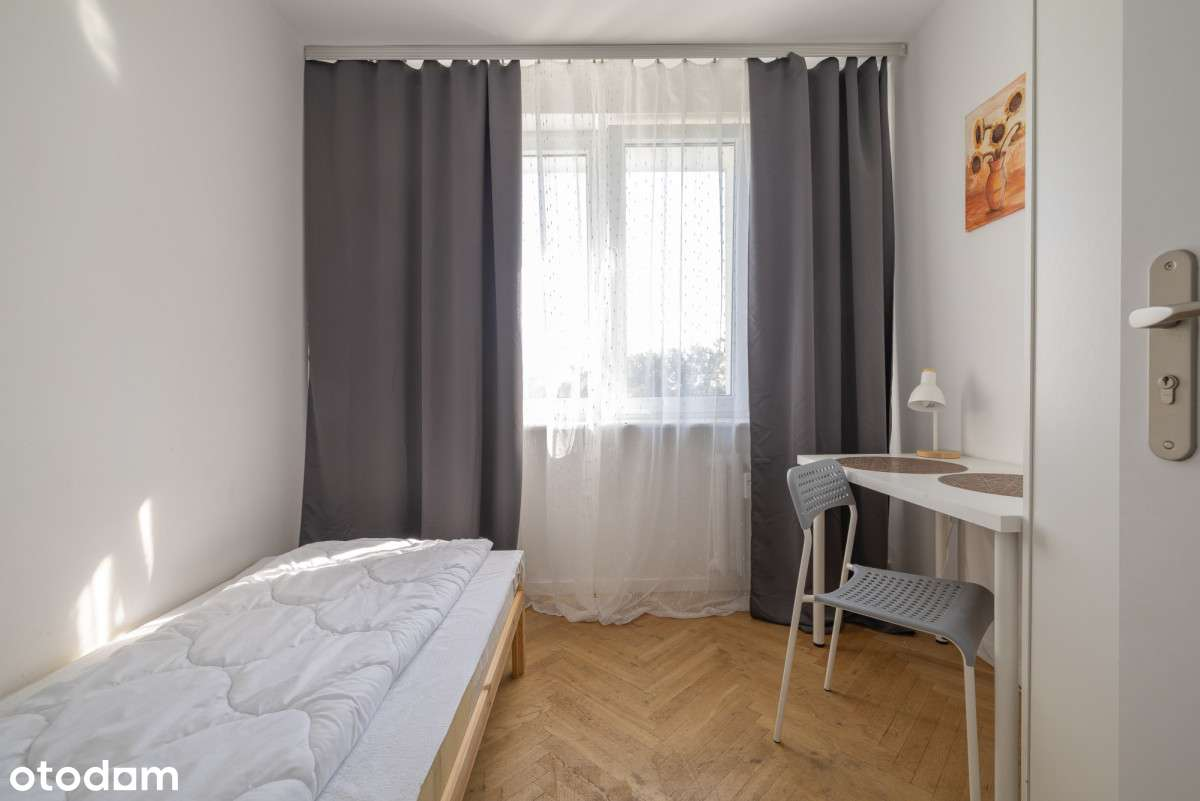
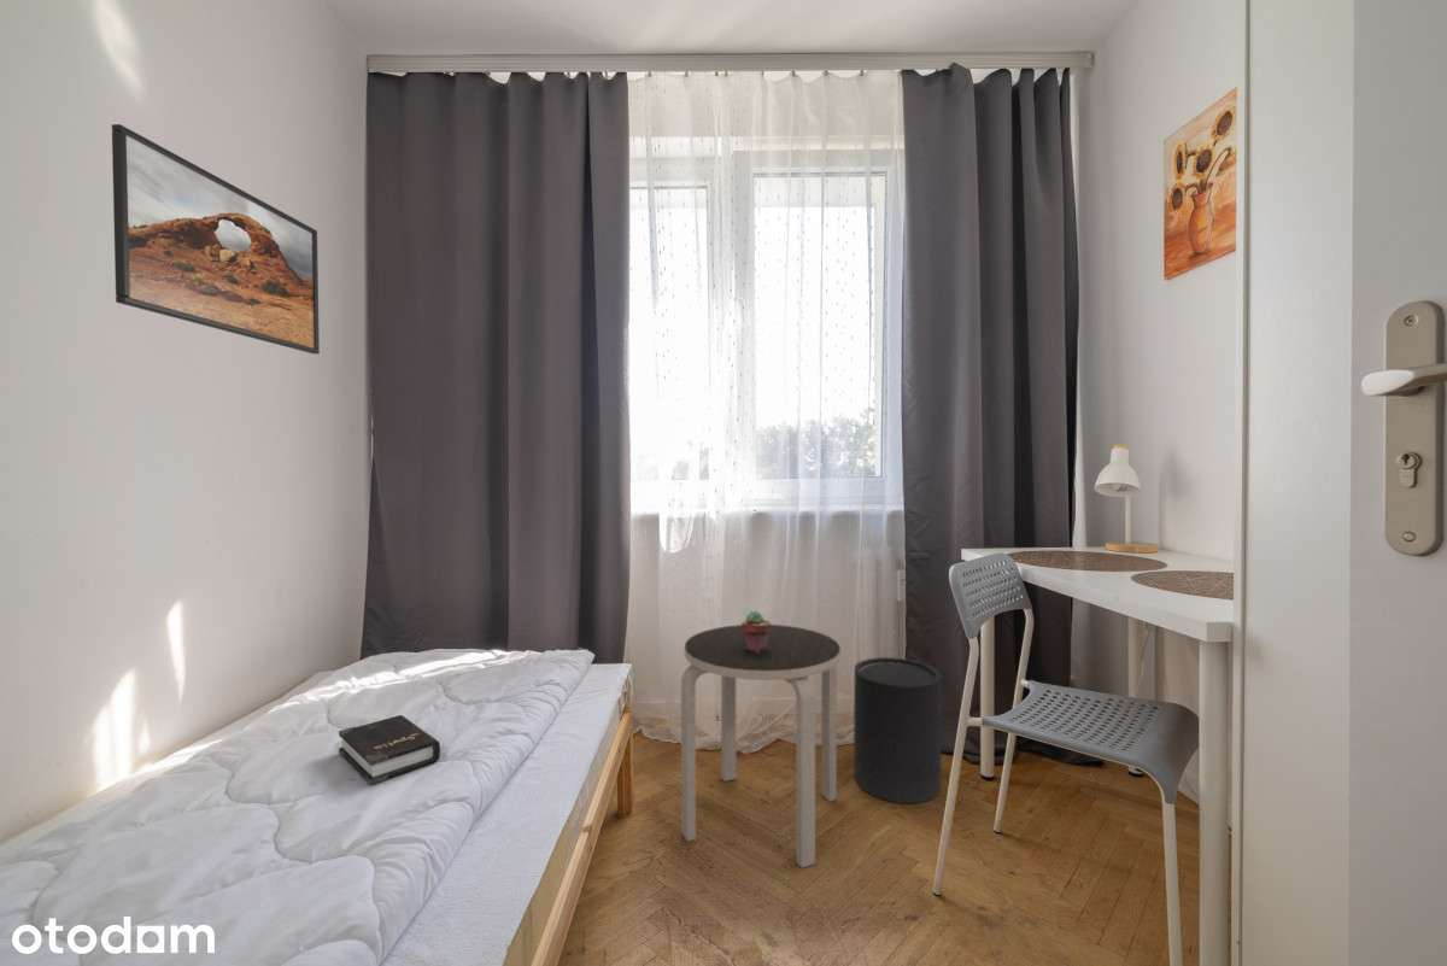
+ side table (734, 730)
+ potted succulent (756, 628)
+ trash can (896, 725)
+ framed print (234, 259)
+ hardback book (388, 745)
